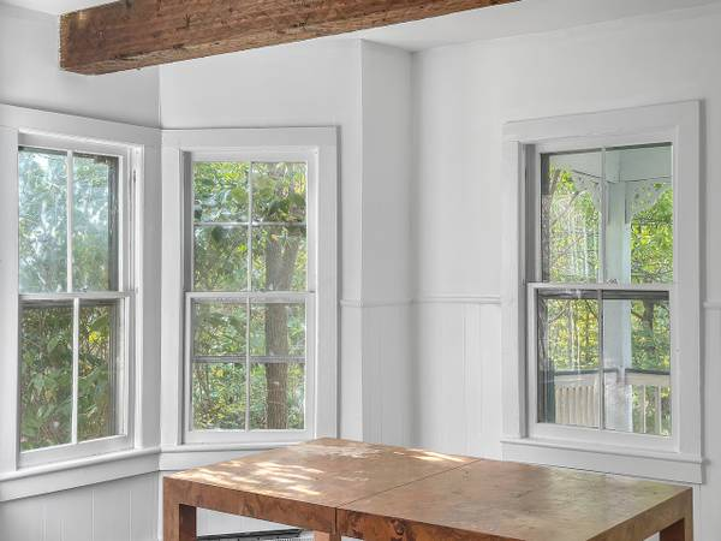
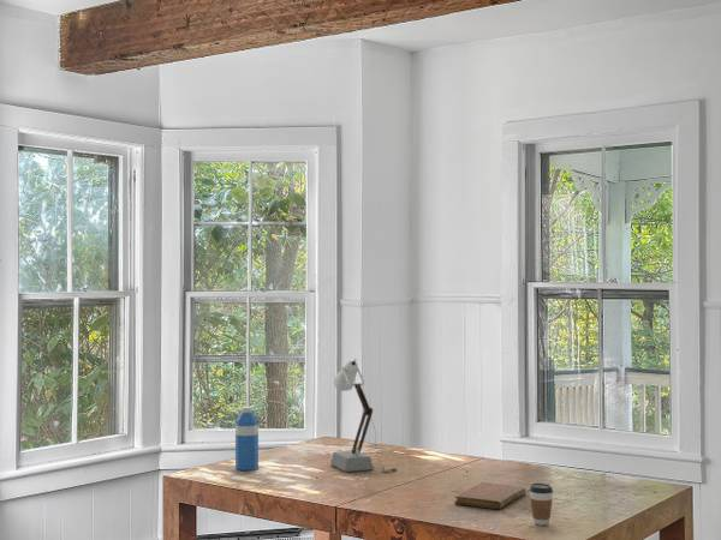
+ notebook (490, 494)
+ desk lamp (363, 413)
+ water bottle (246, 437)
+ coffee cup (541, 504)
